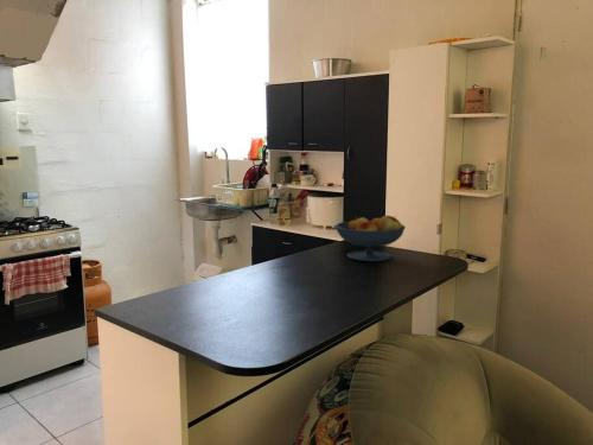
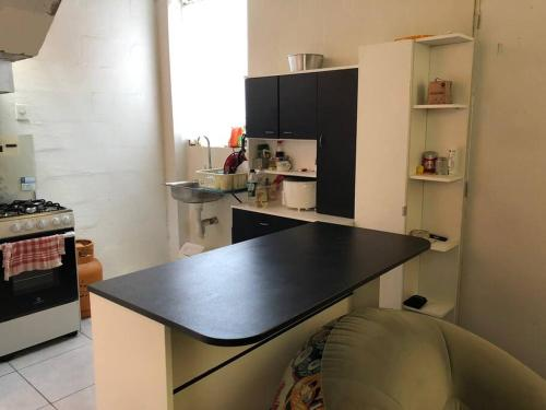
- fruit bowl (369, 235)
